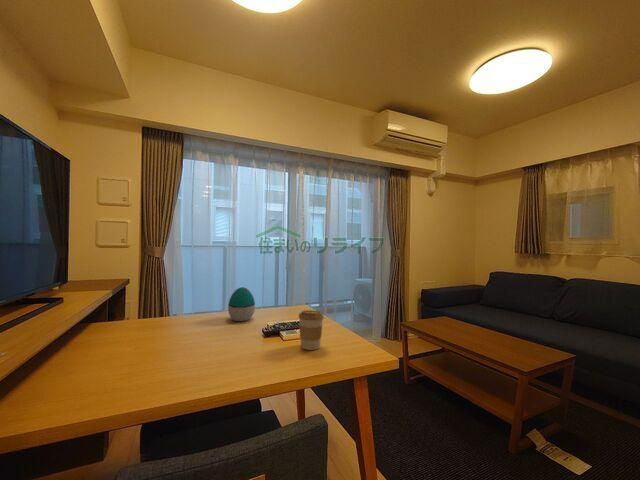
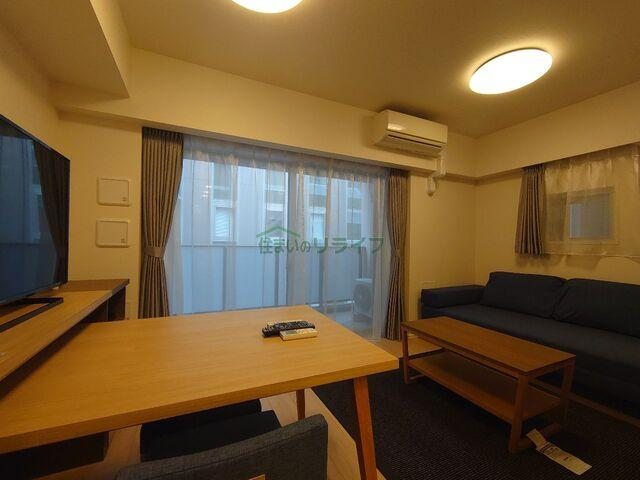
- decorative egg (241, 303)
- coffee cup (310, 328)
